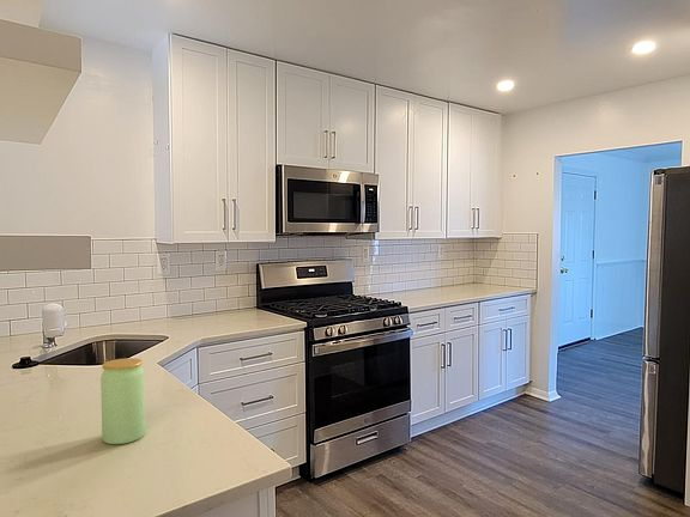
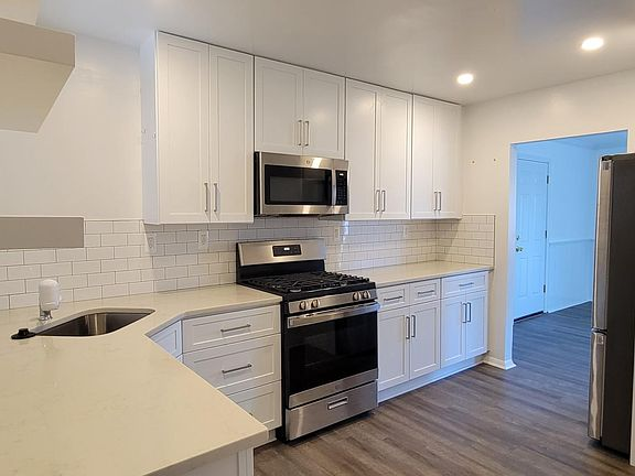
- jar (122, 399)
